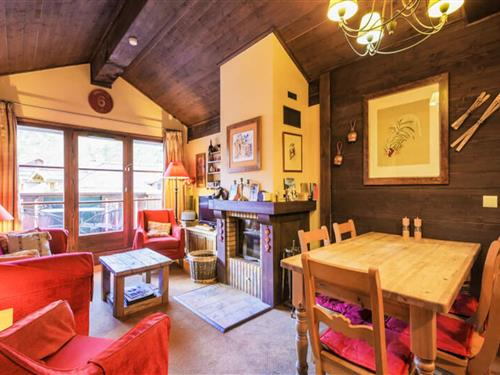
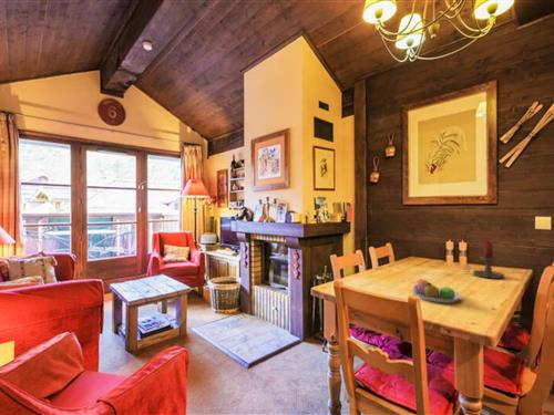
+ candle holder (483, 258)
+ fruit bowl (437, 289)
